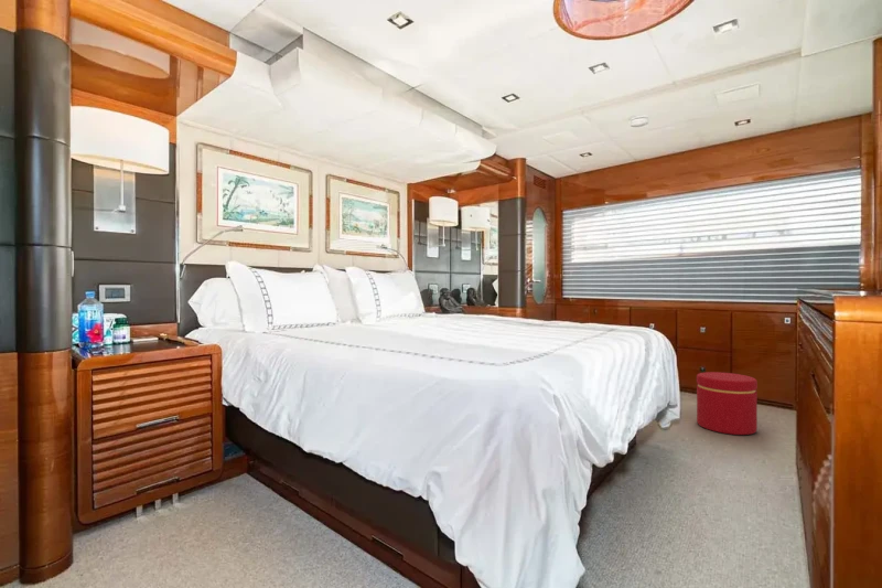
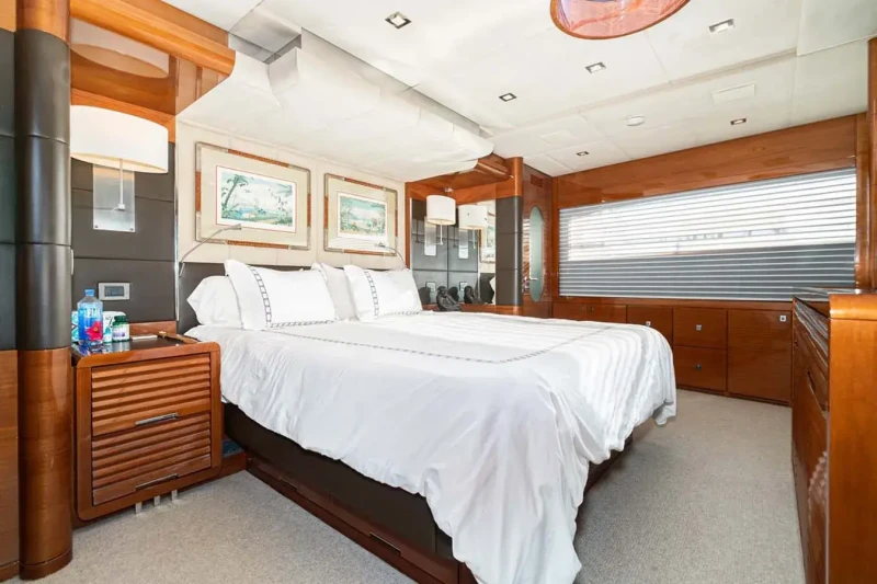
- ottoman (725, 402)
